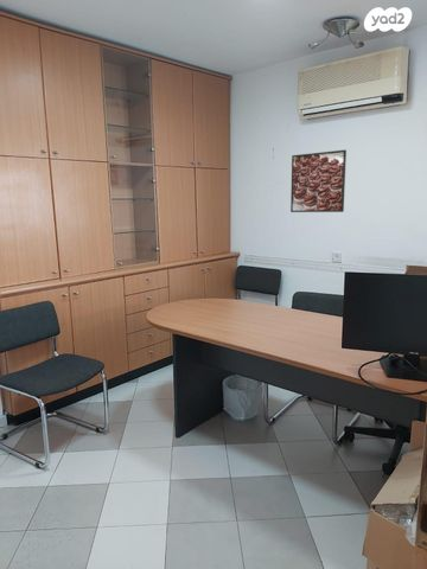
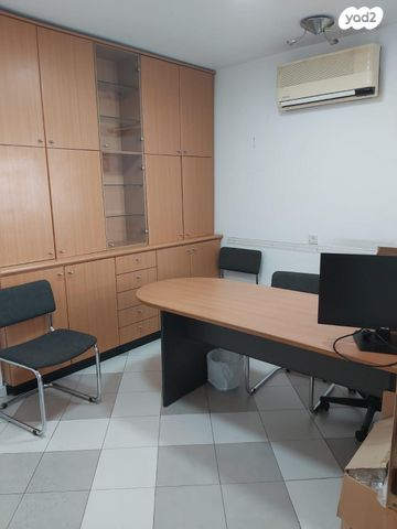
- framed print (317, 183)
